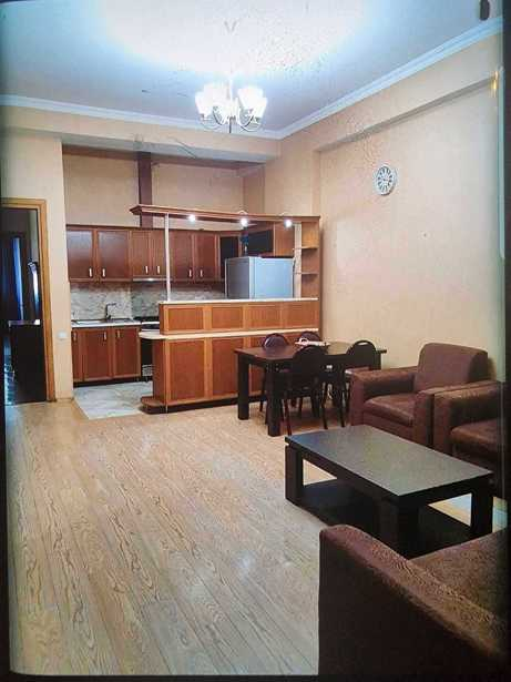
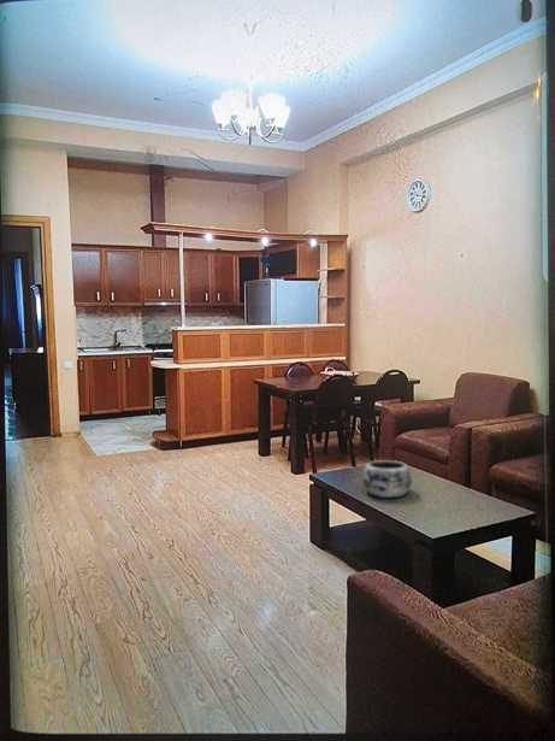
+ decorative bowl (386, 478)
